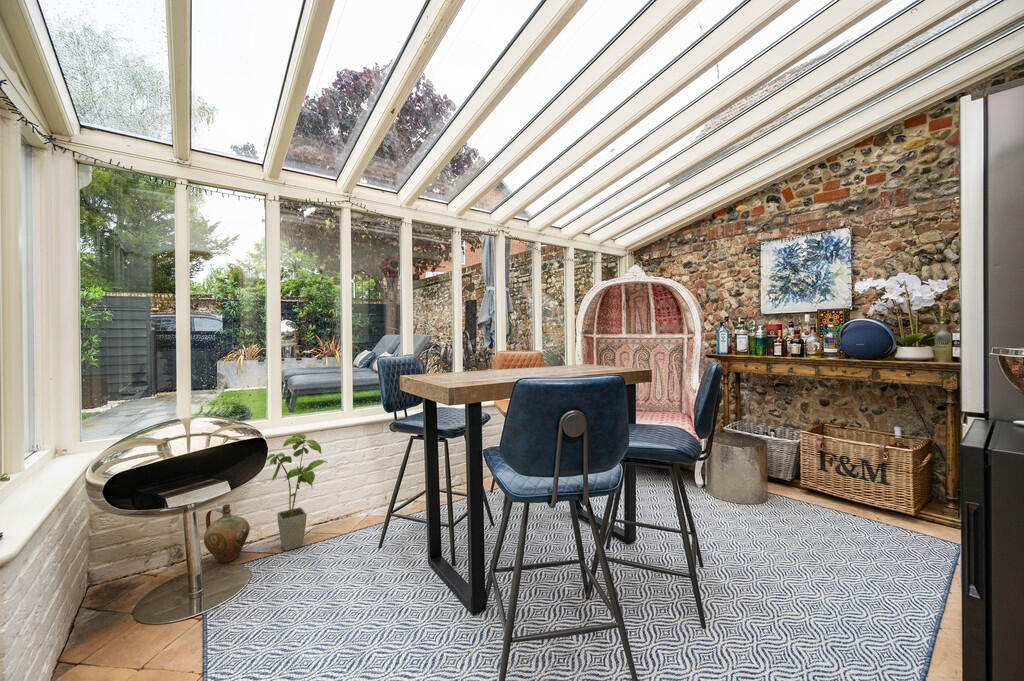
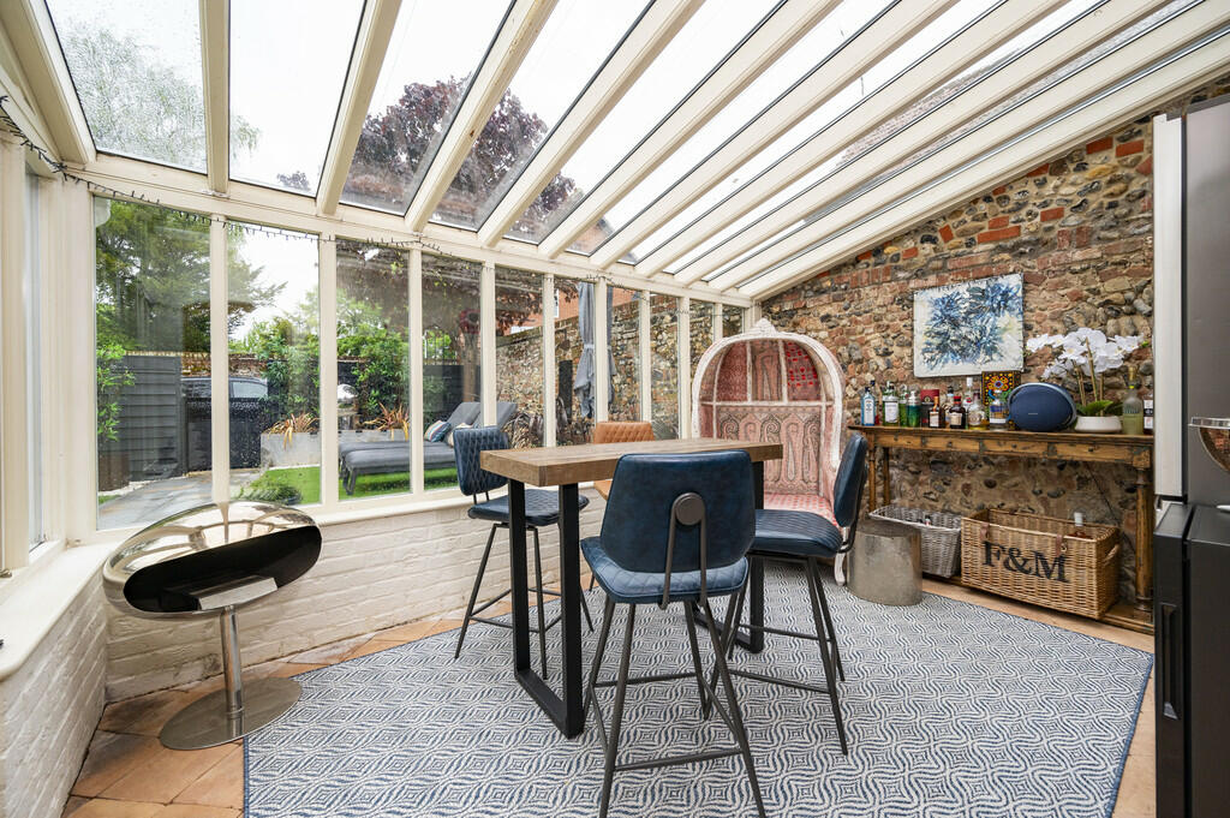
- house plant (299, 488)
- ceramic jug (227, 531)
